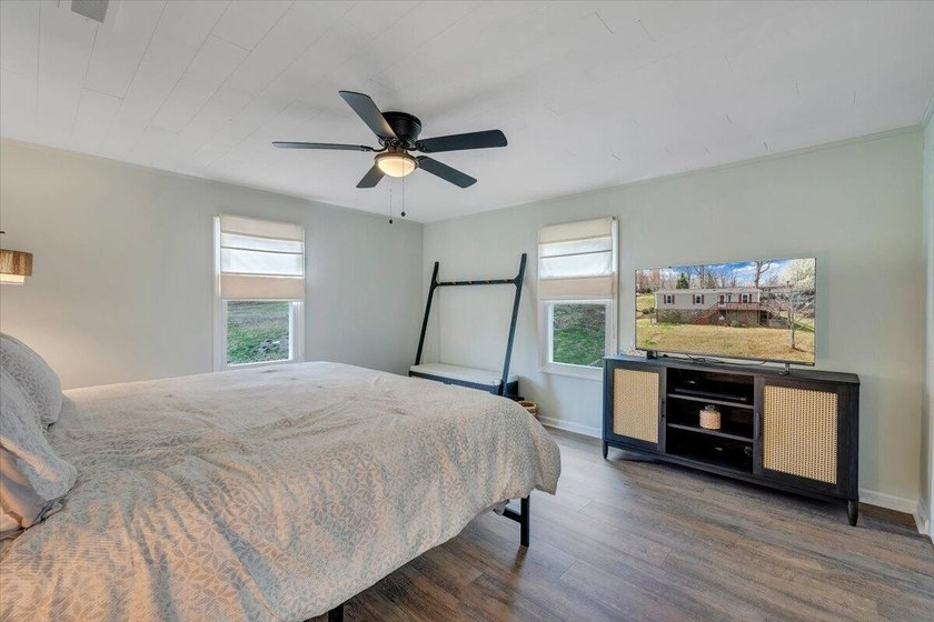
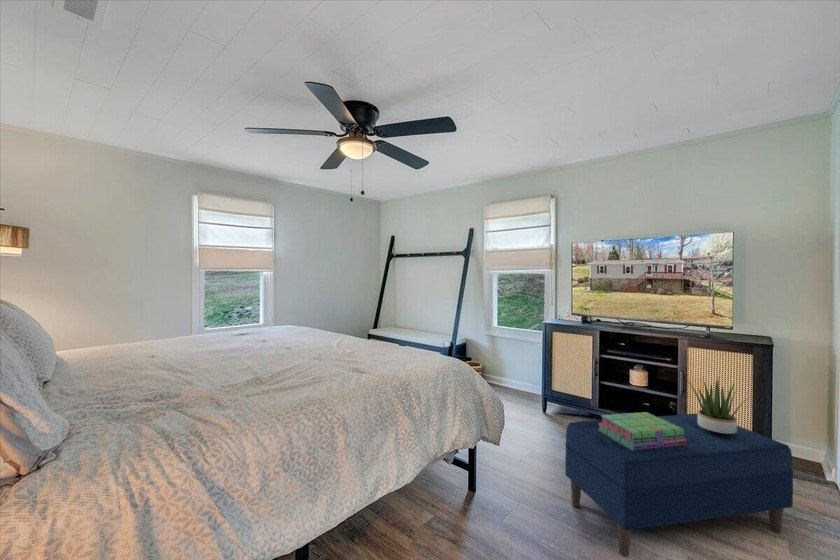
+ potted plant (716, 404)
+ bench (670, 475)
+ stack of books (640, 429)
